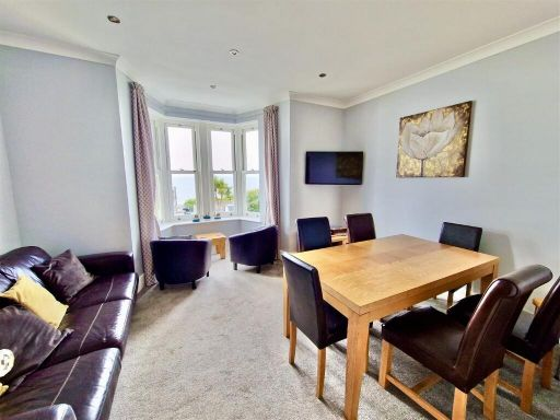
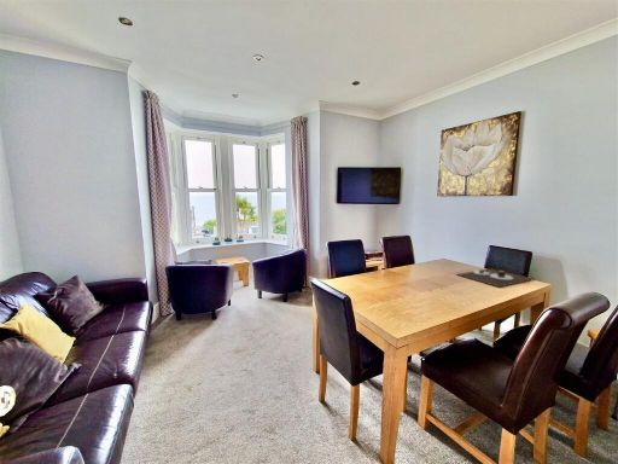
+ place mat (494, 273)
